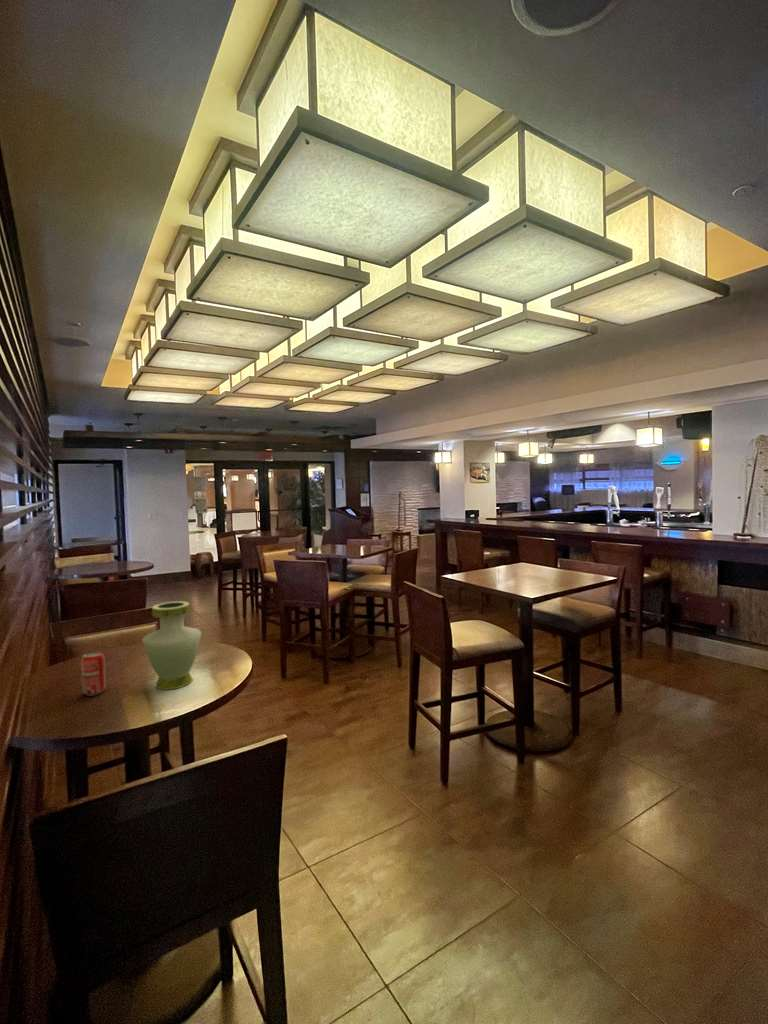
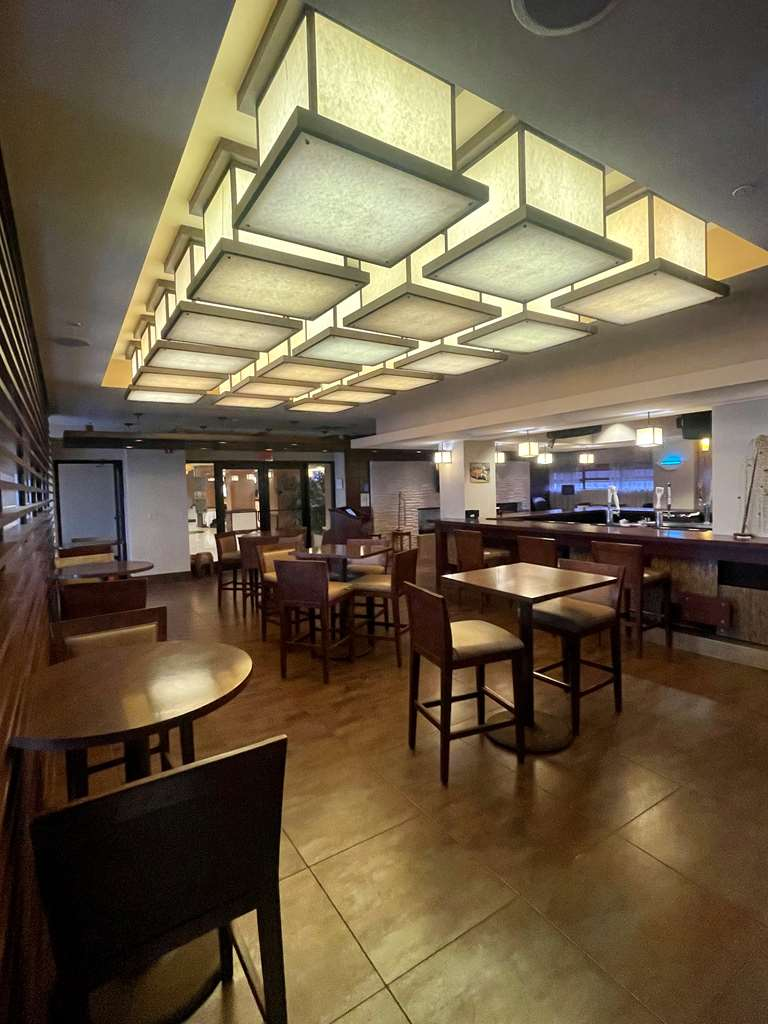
- vase (172, 644)
- beverage can (93, 673)
